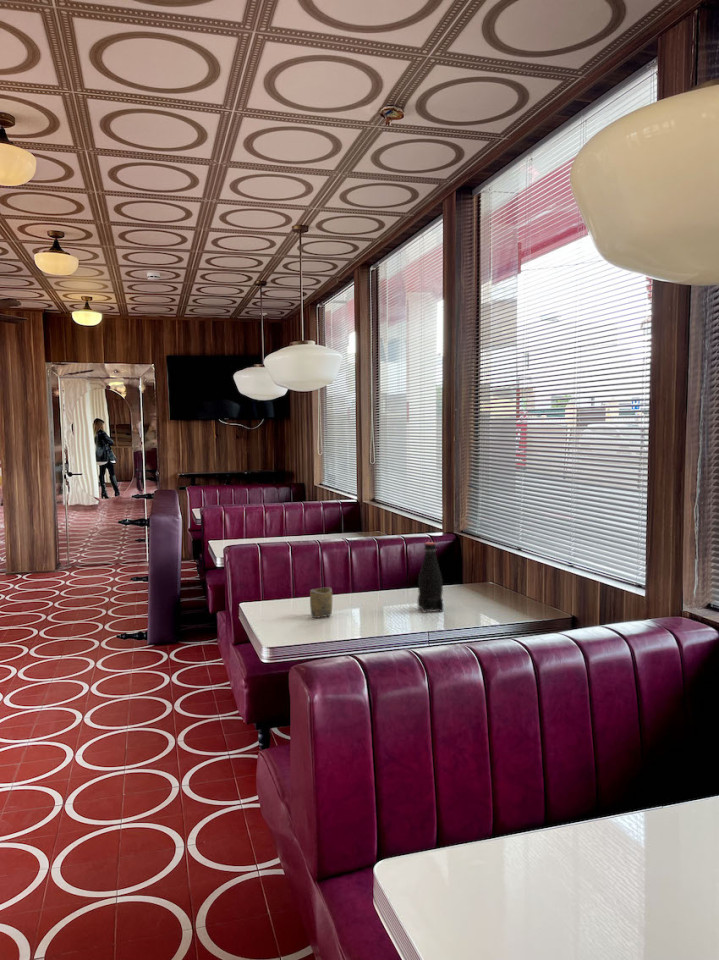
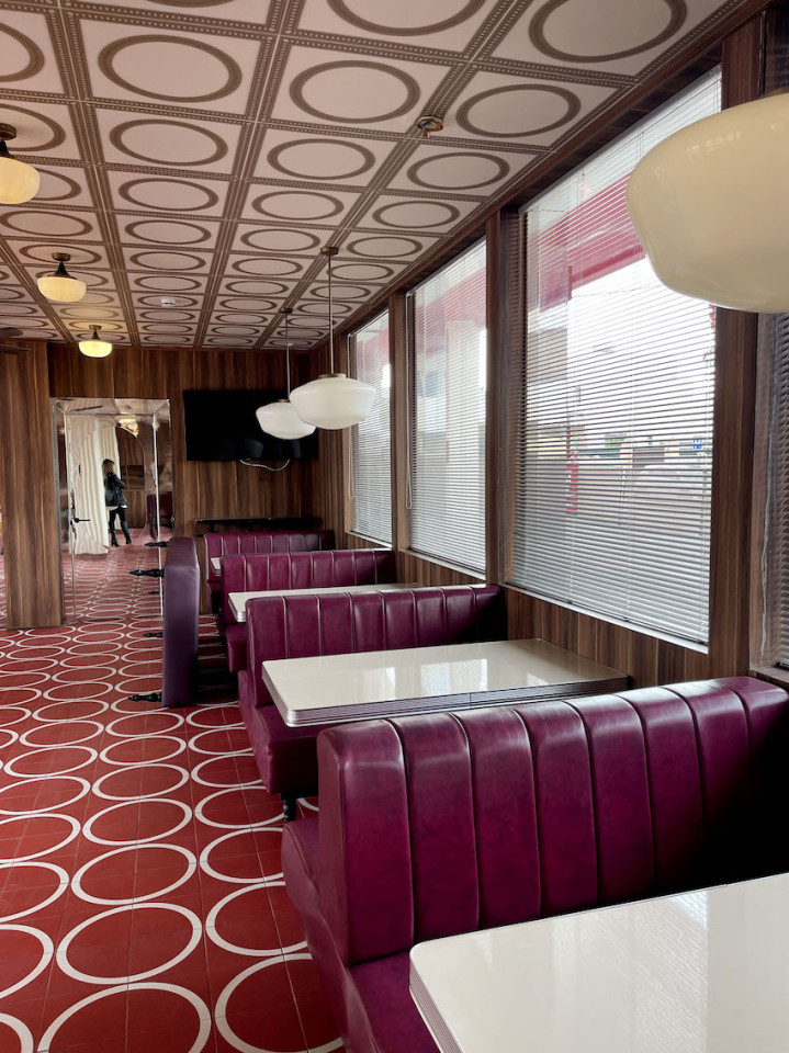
- bottle (430, 576)
- cup (321, 602)
